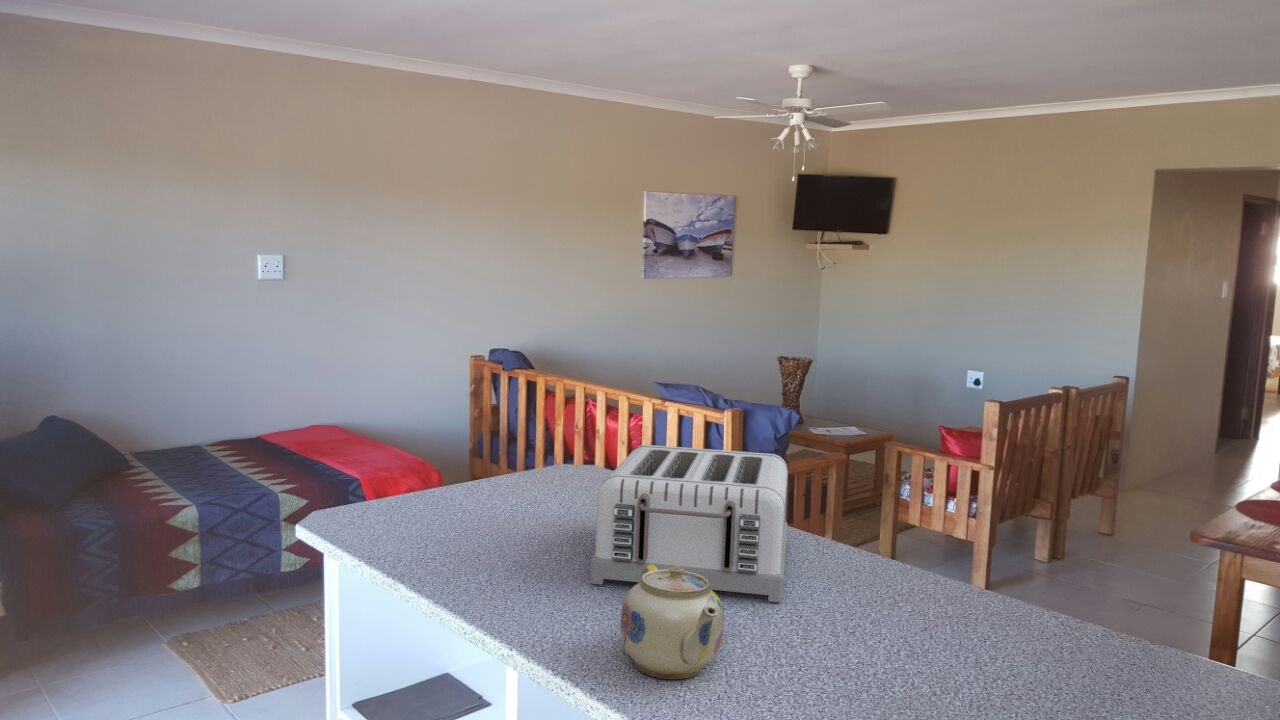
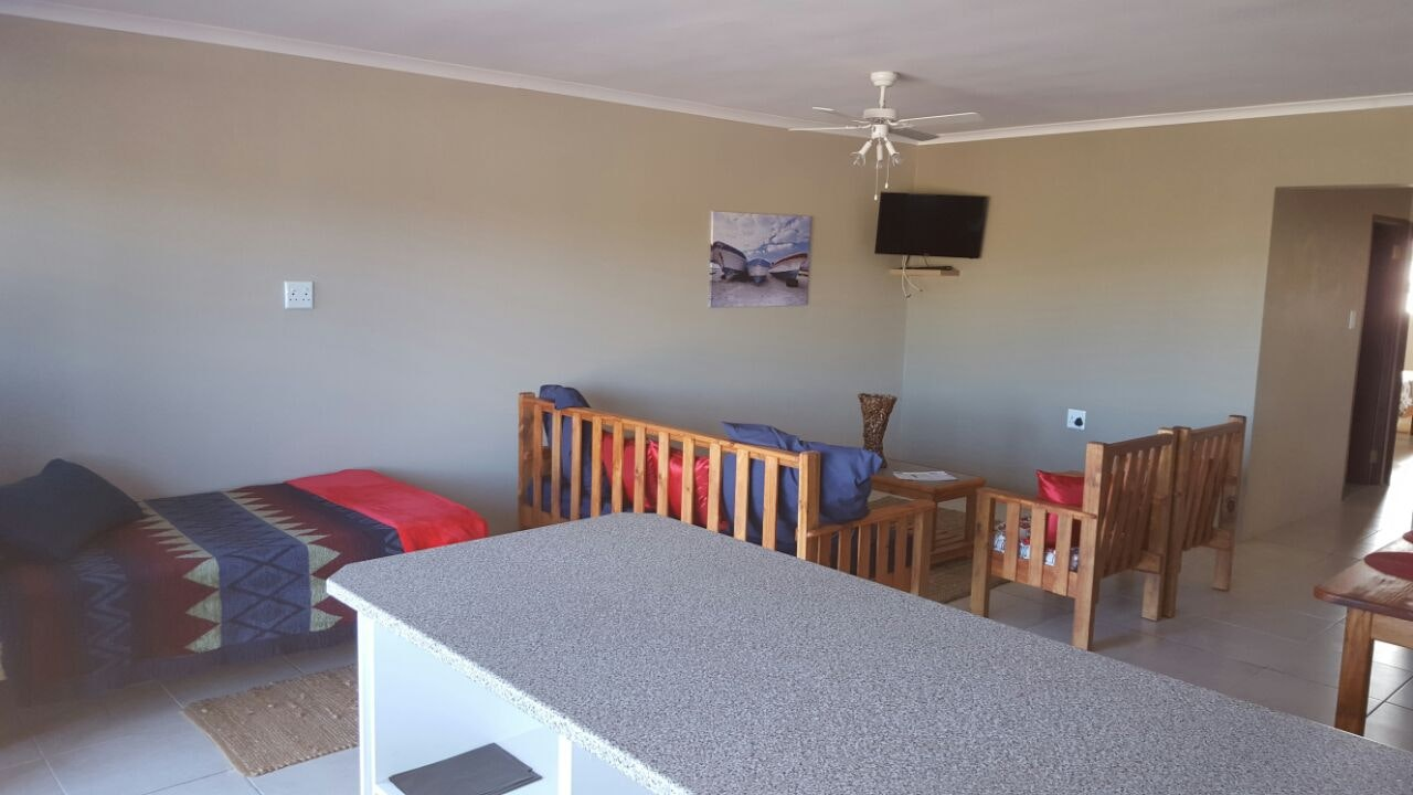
- teapot (676, 616)
- toaster (696, 516)
